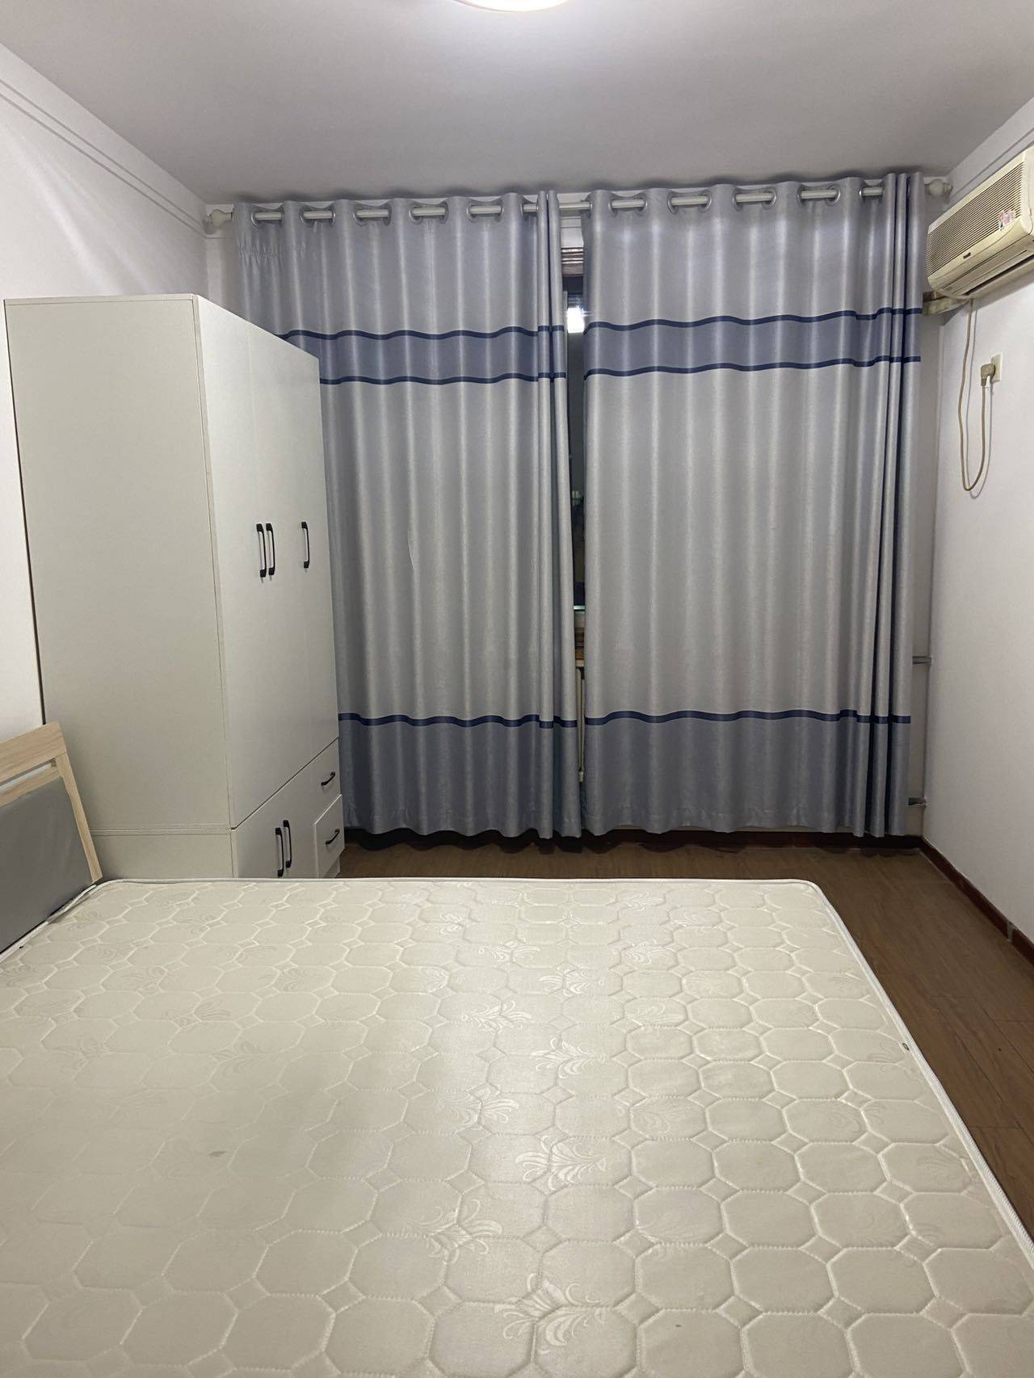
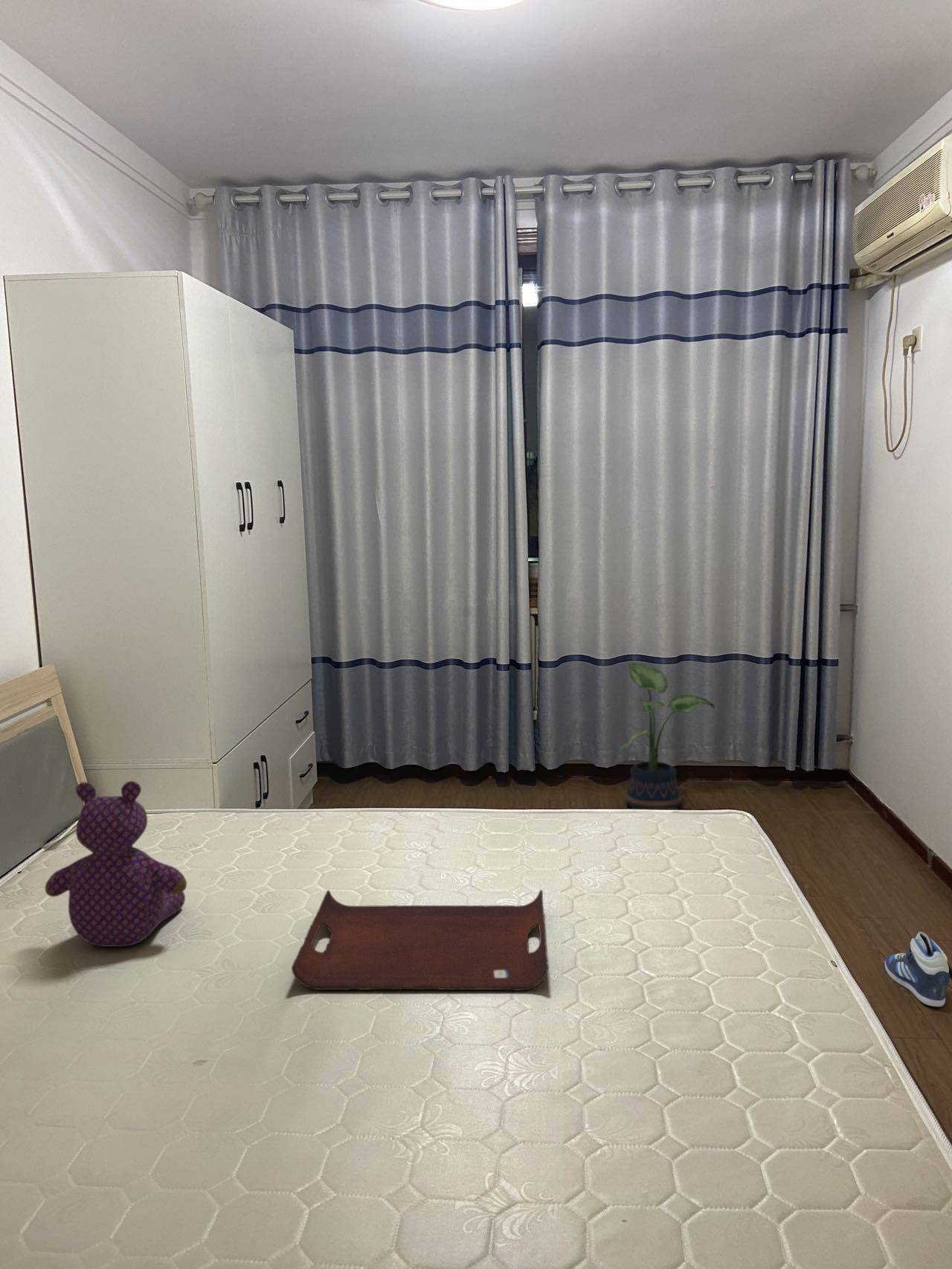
+ serving tray (428, 935)
+ teddy bear (123, 853)
+ potted plant (660, 738)
+ sneaker (917, 957)
